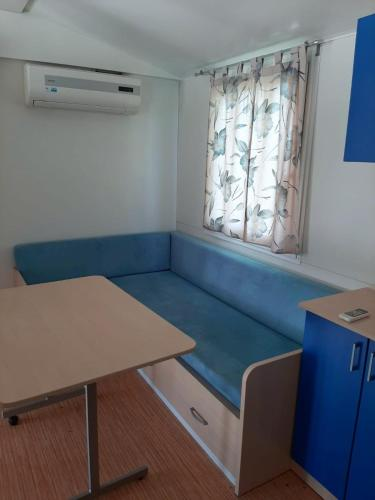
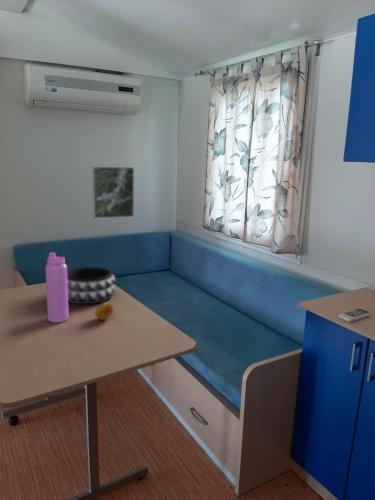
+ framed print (113, 192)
+ decorative bowl (89, 284)
+ fruit (104, 310)
+ water bottle (57, 286)
